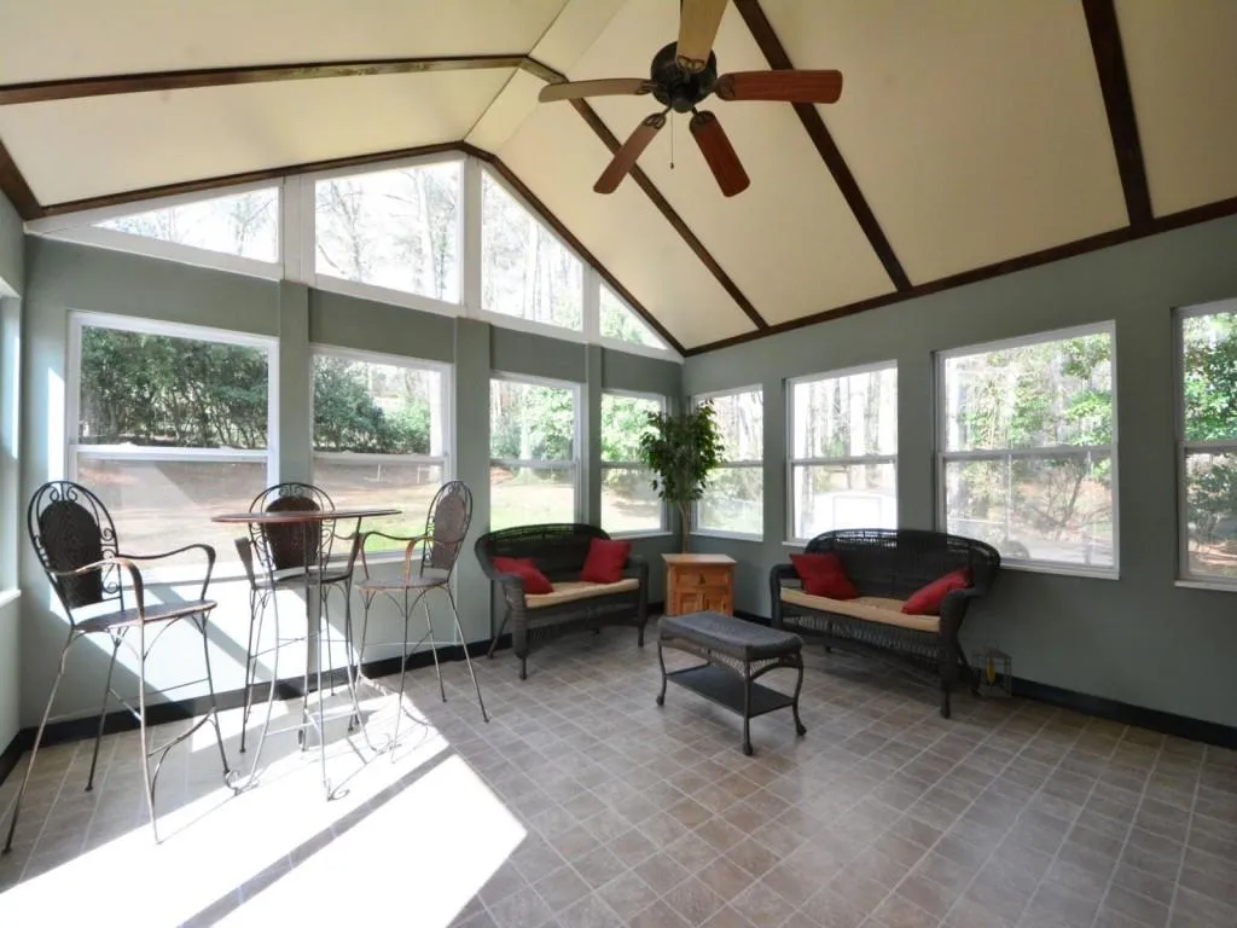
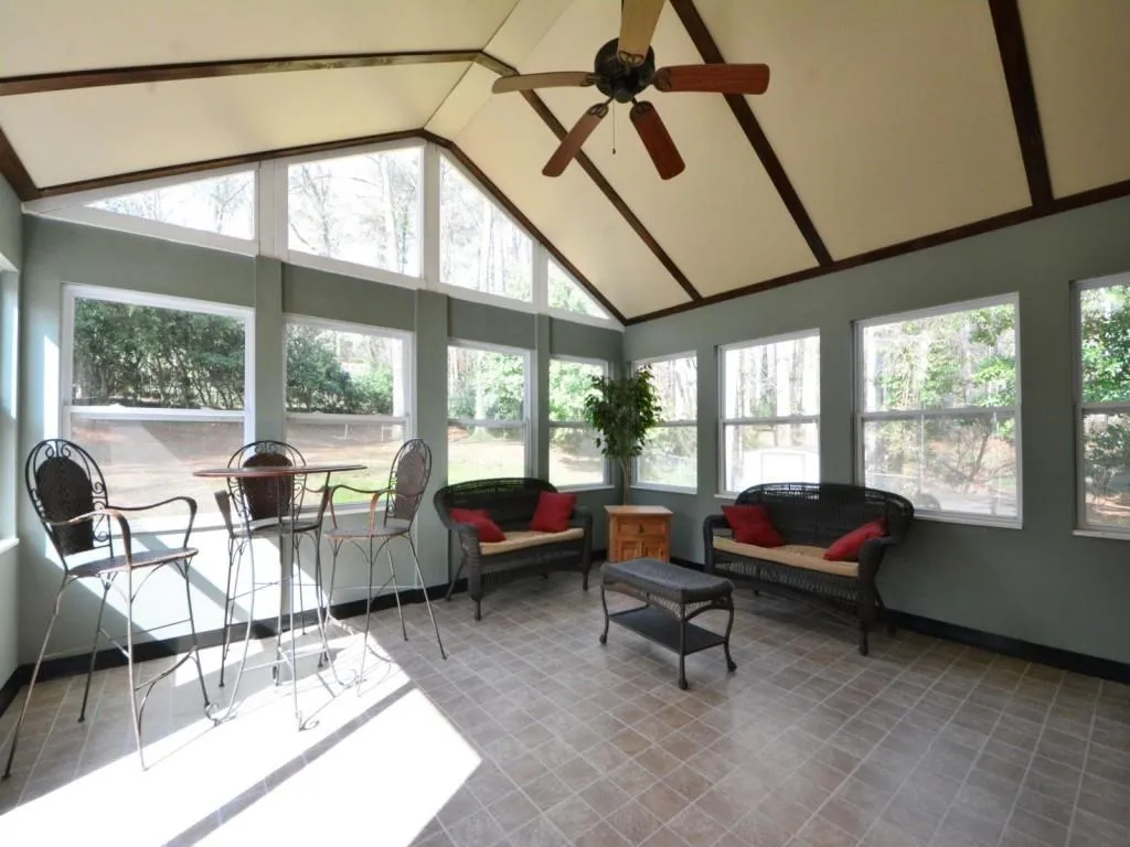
- lantern (991, 665)
